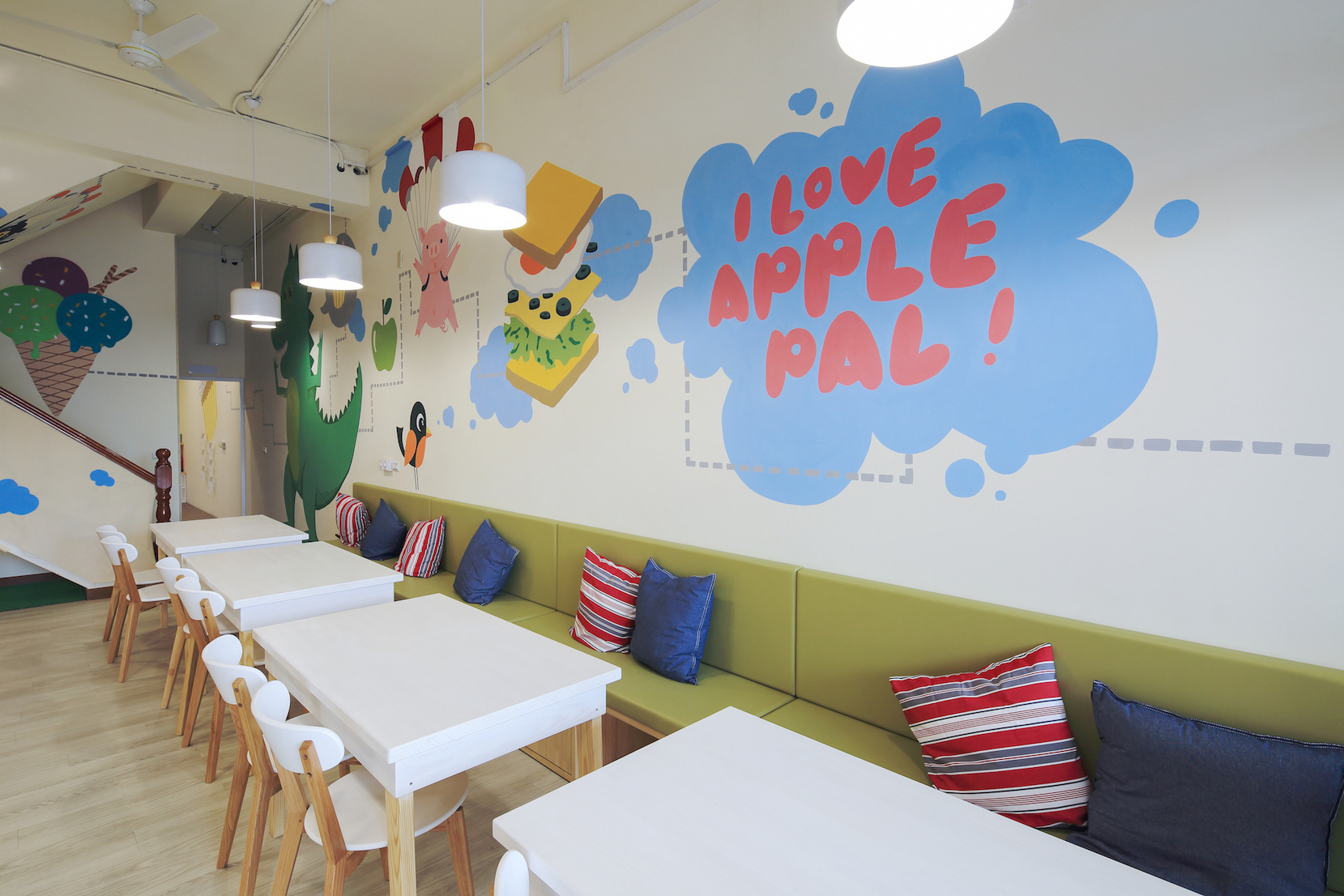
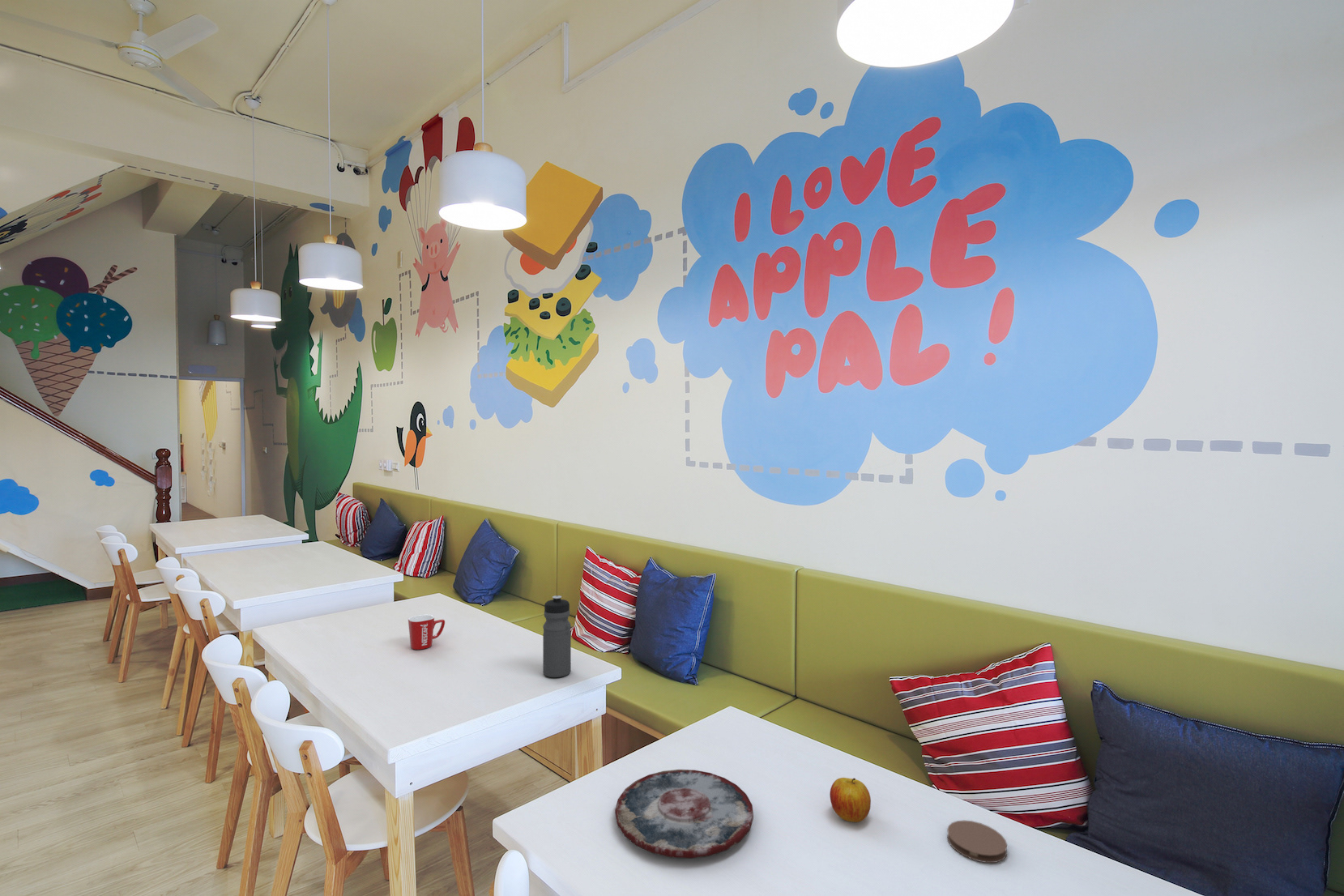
+ apple (850, 795)
+ water bottle (557, 634)
+ coaster (976, 840)
+ mug (427, 630)
+ plate (684, 809)
